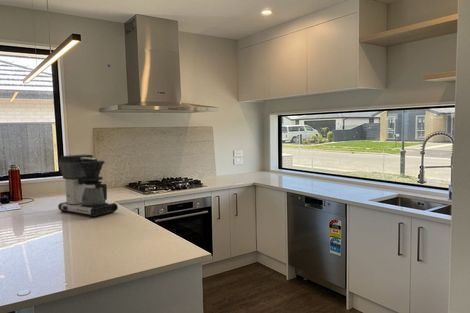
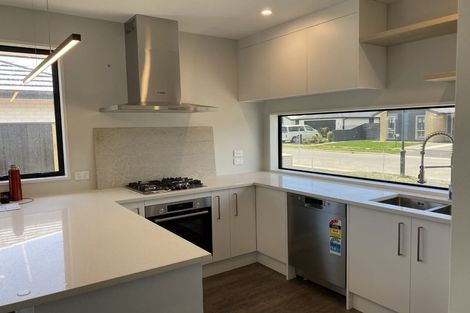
- coffee maker (86, 184)
